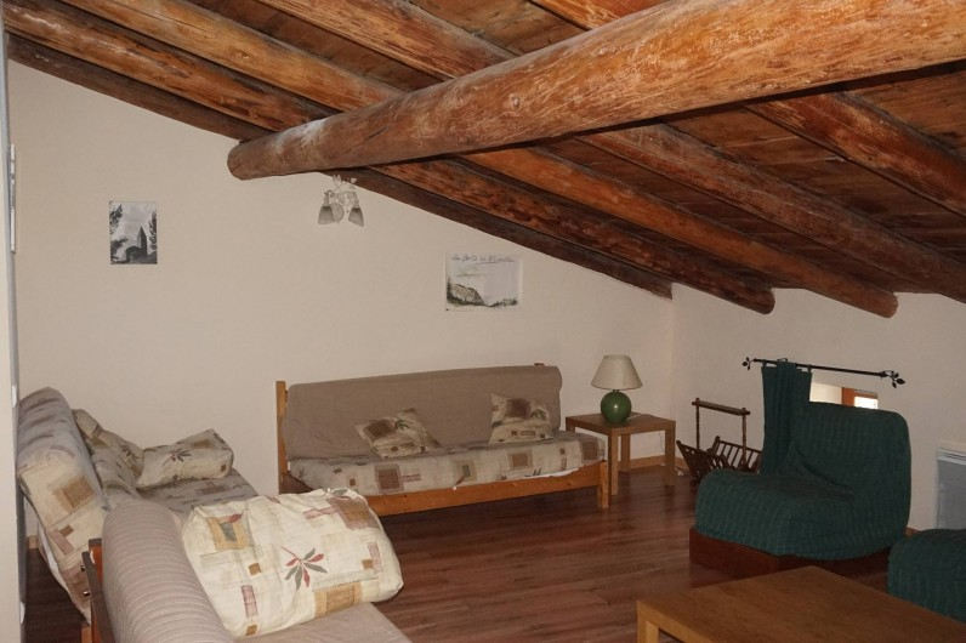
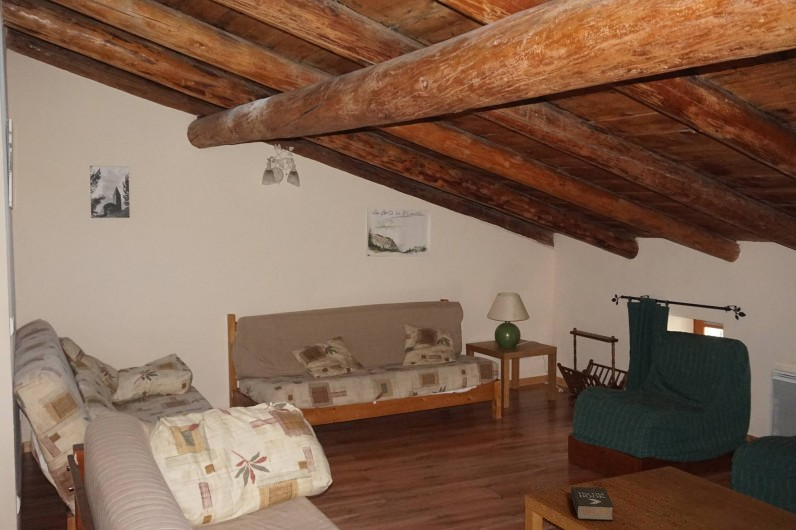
+ book (591, 503)
